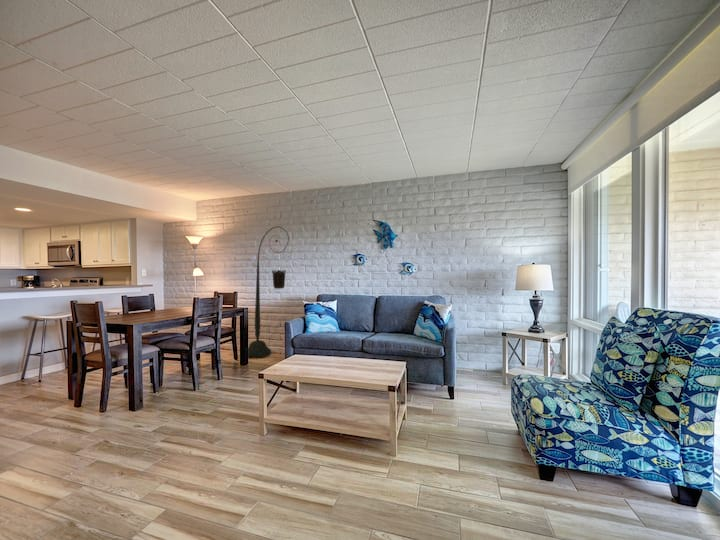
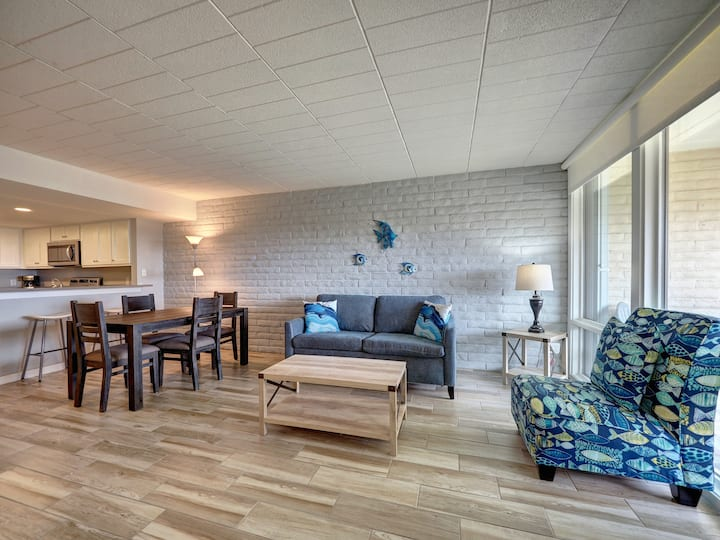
- floor lamp (274, 287)
